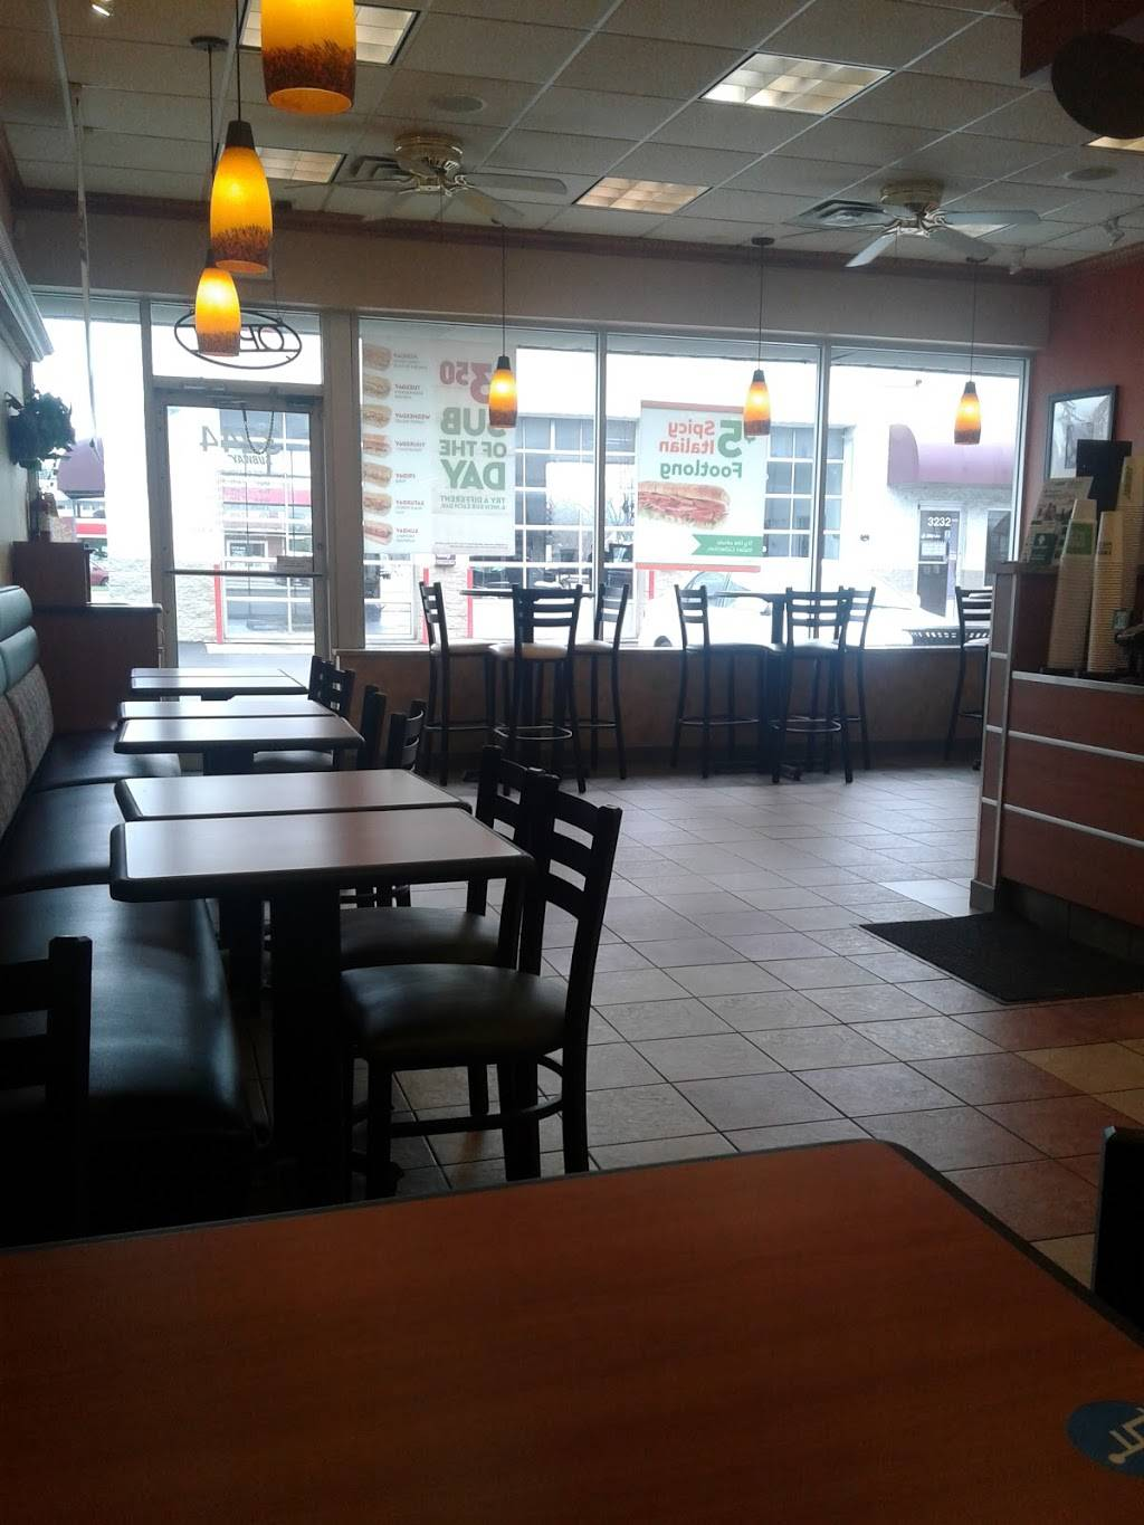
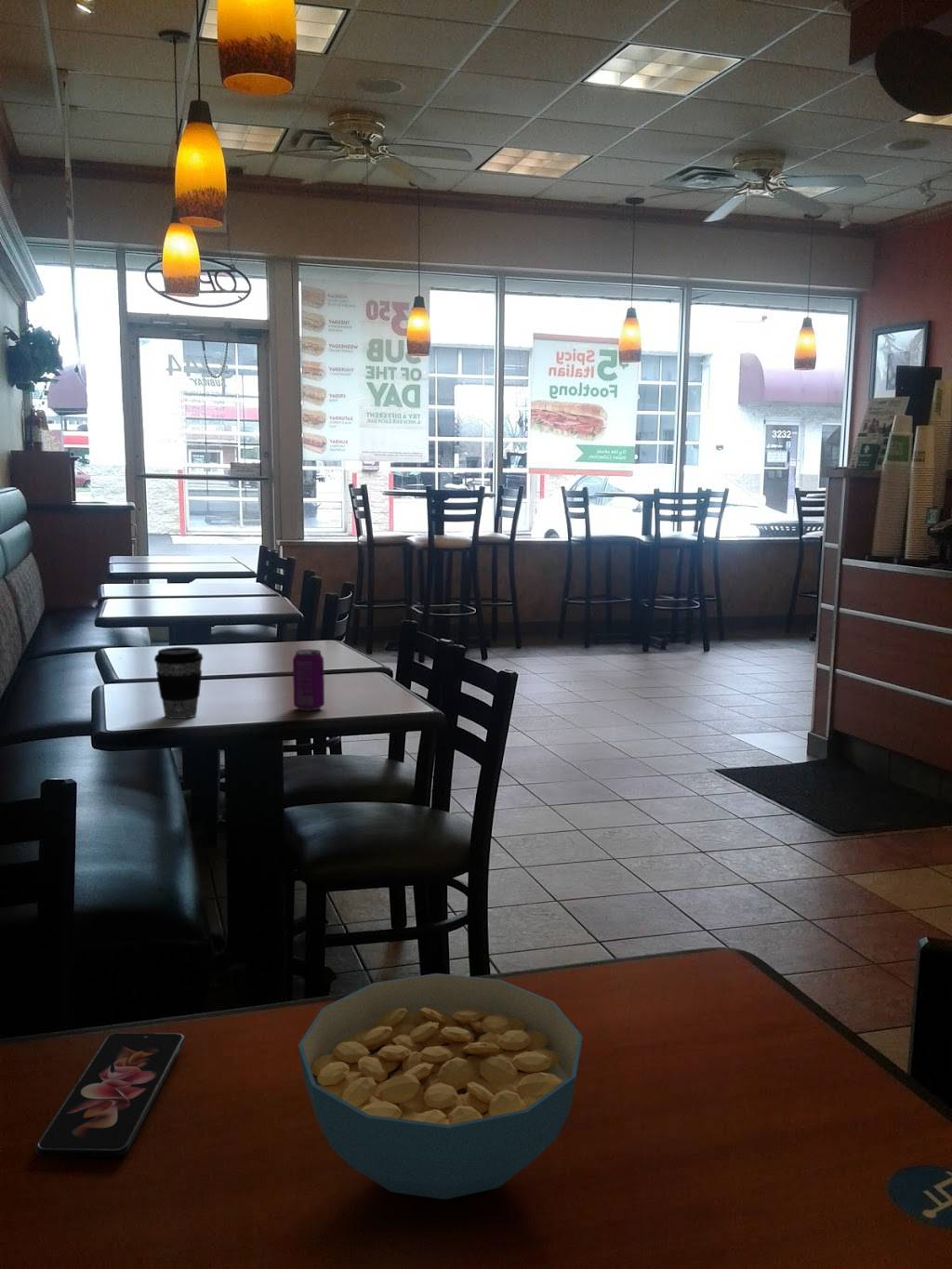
+ beverage can (309, 679)
+ cereal bowl (441, 1104)
+ coffee cup (179, 682)
+ smartphone (116, 1090)
